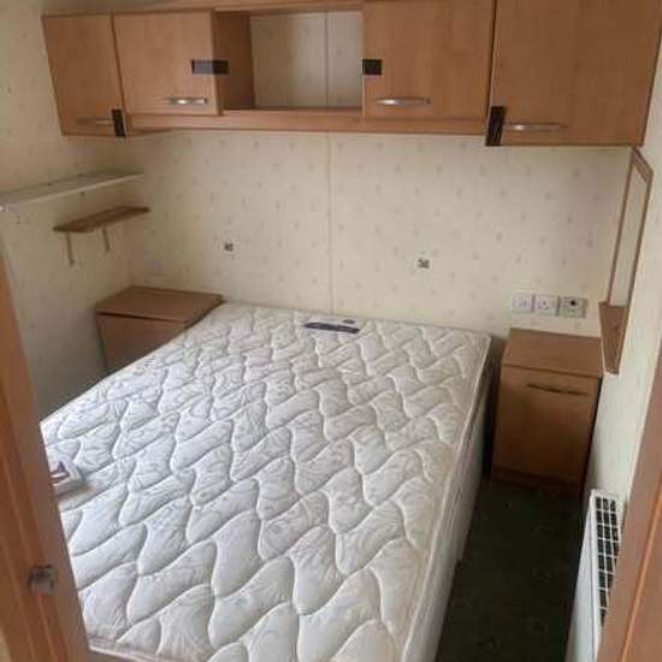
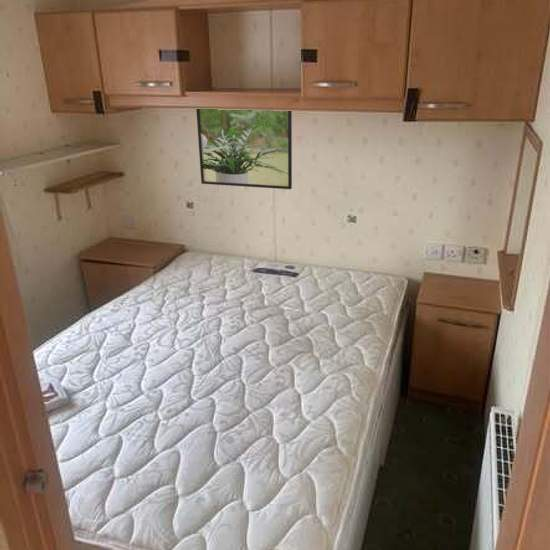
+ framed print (243, 145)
